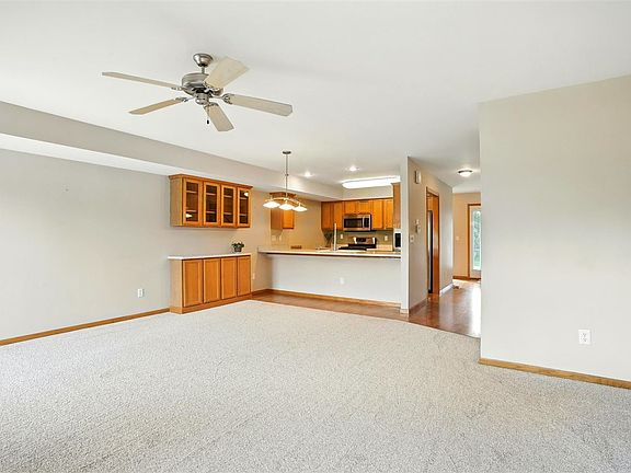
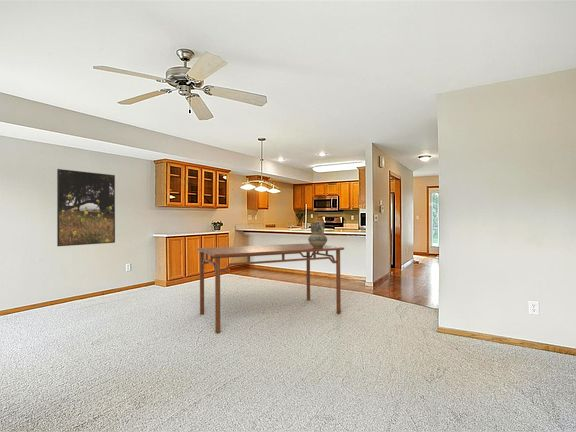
+ ceramic jug (317, 234)
+ dining table (270, 262)
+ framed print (88, 208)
